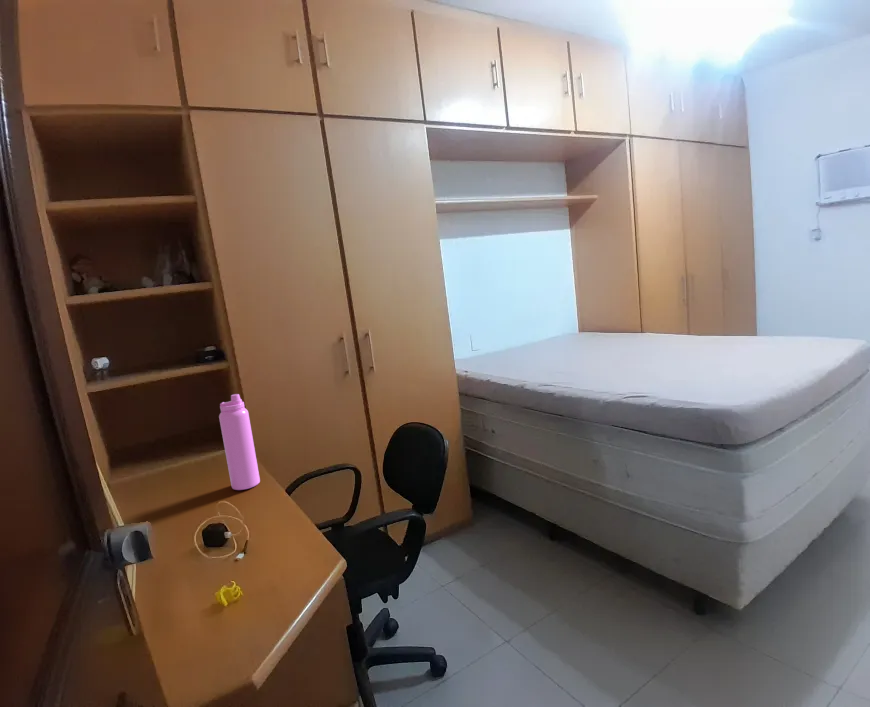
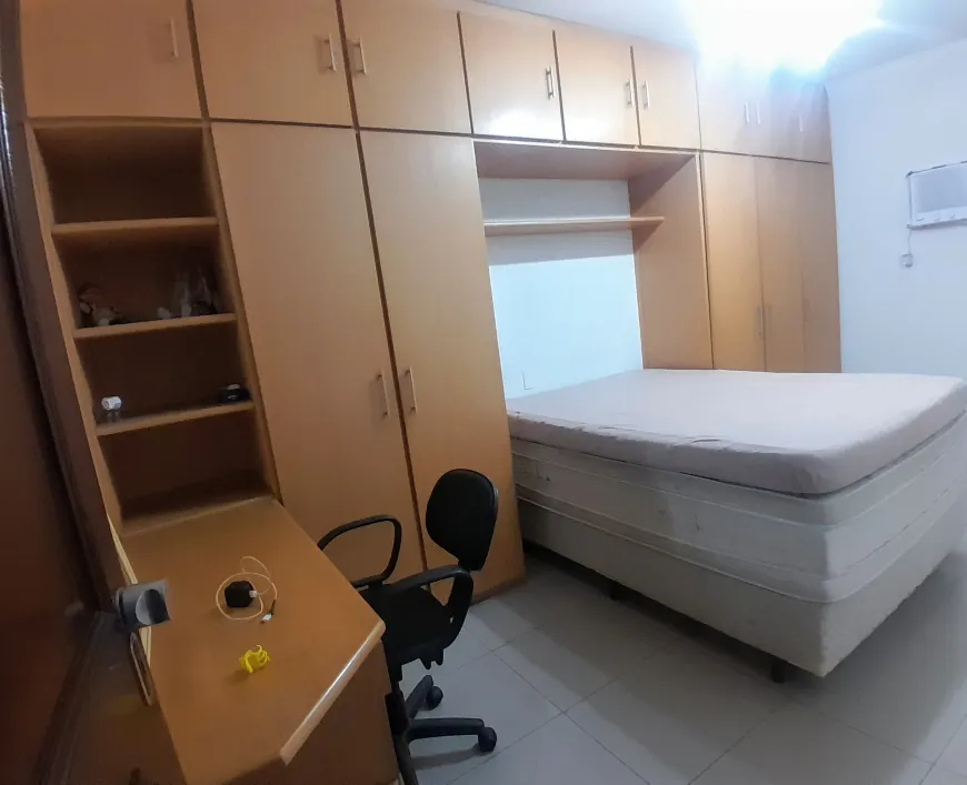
- water bottle (238, 440)
